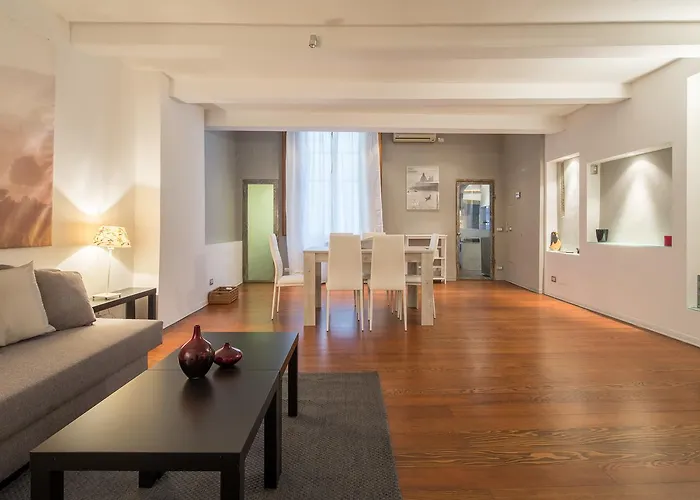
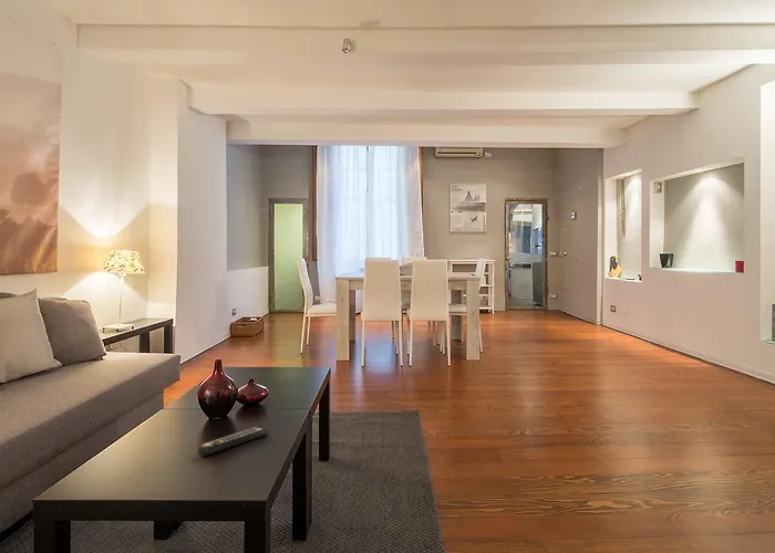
+ remote control (235, 439)
